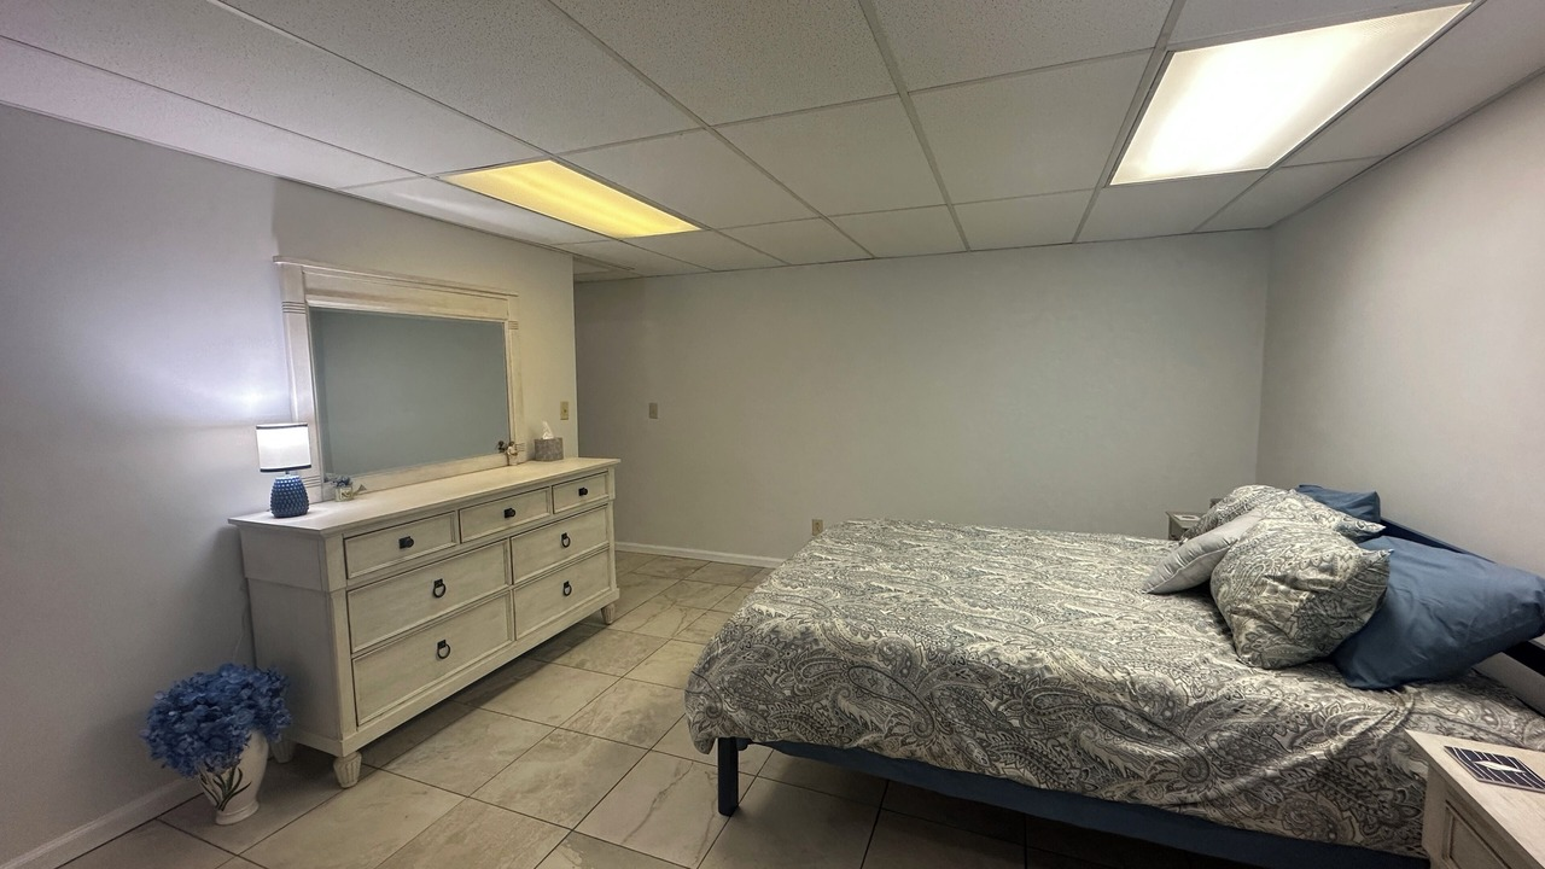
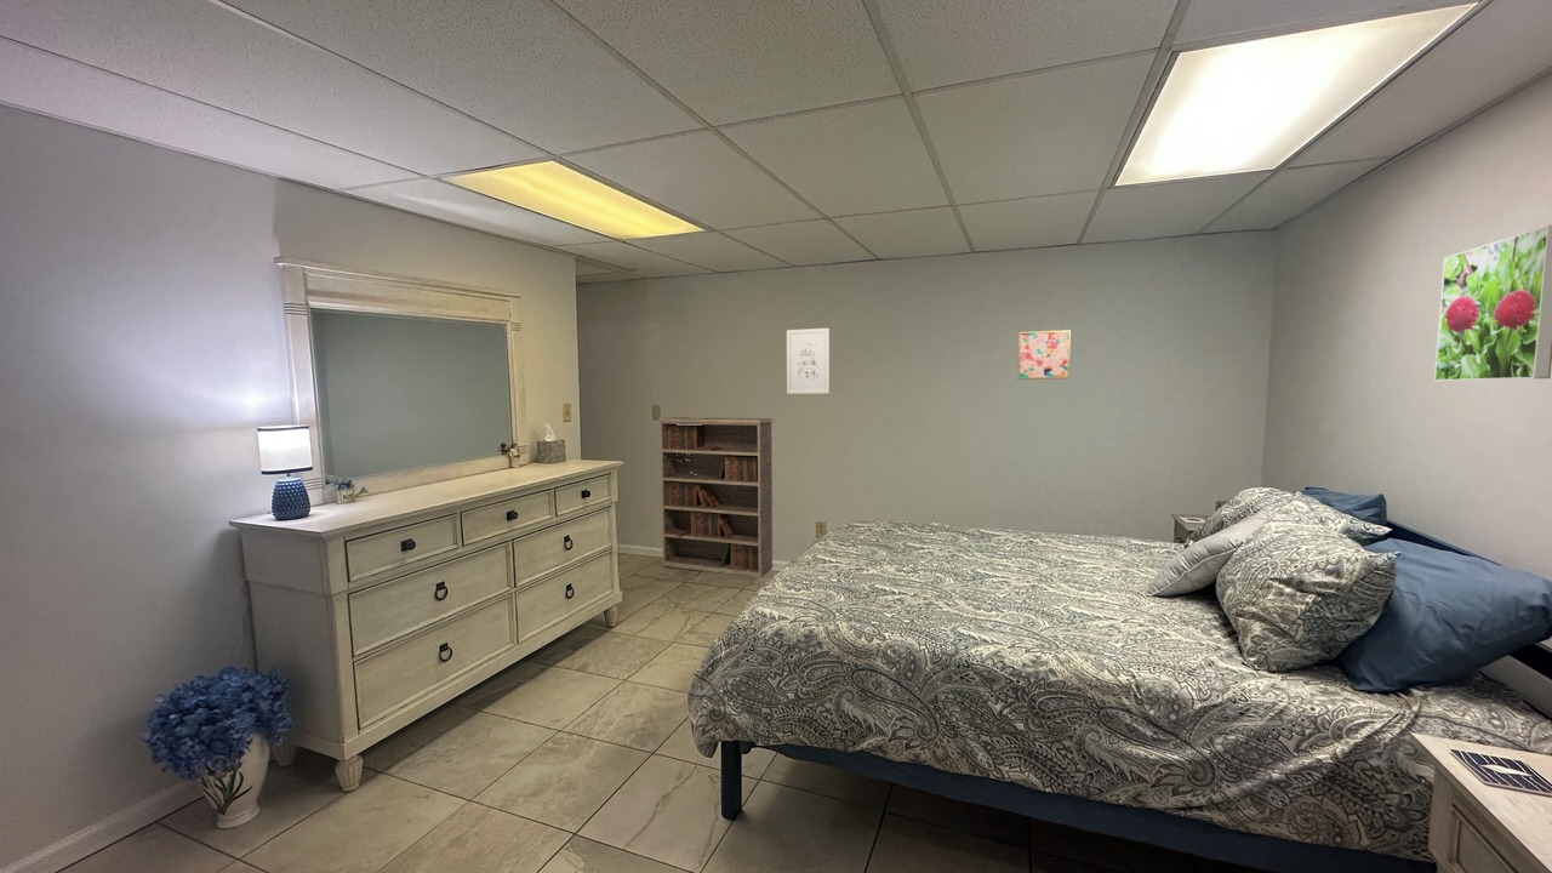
+ bookshelf (715, 493)
+ wall art (808, 361)
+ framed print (1491, 312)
+ wall art (1043, 355)
